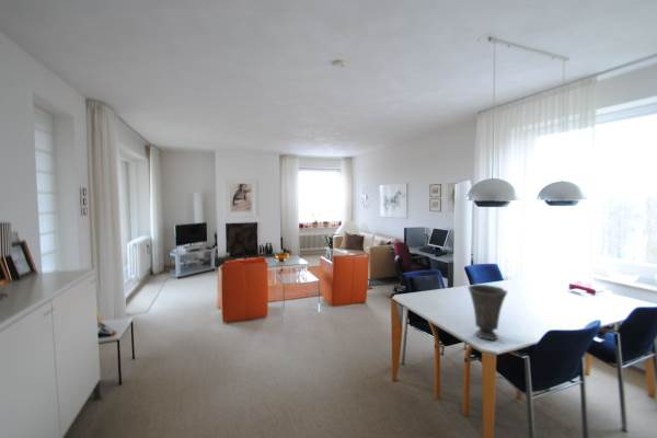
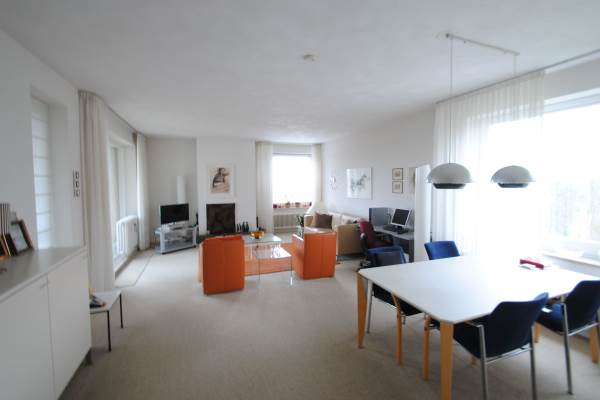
- vase (486, 312)
